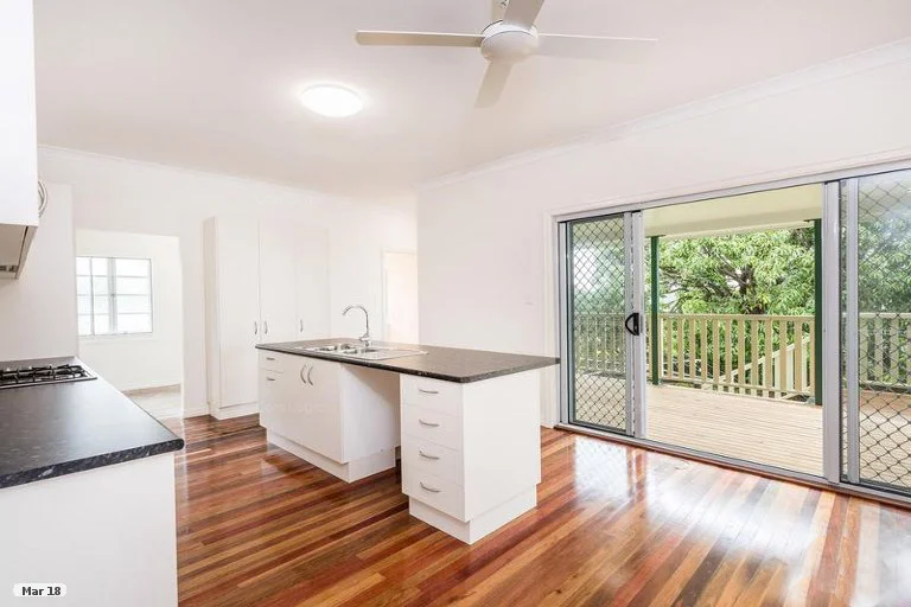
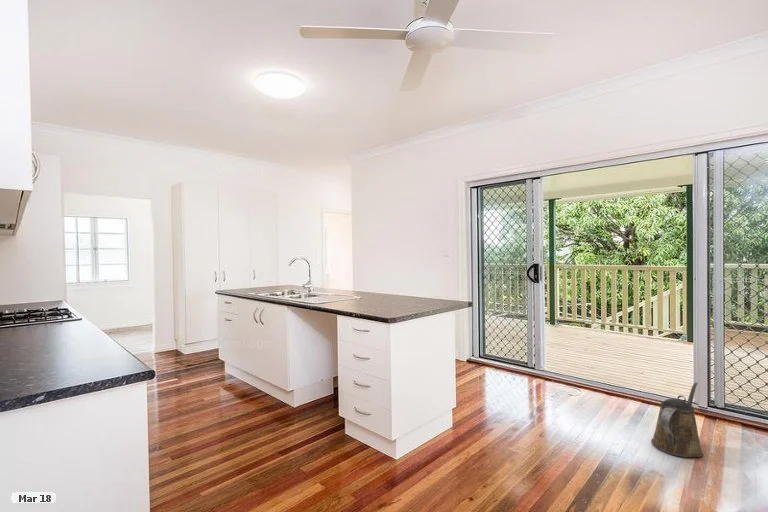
+ watering can (681, 417)
